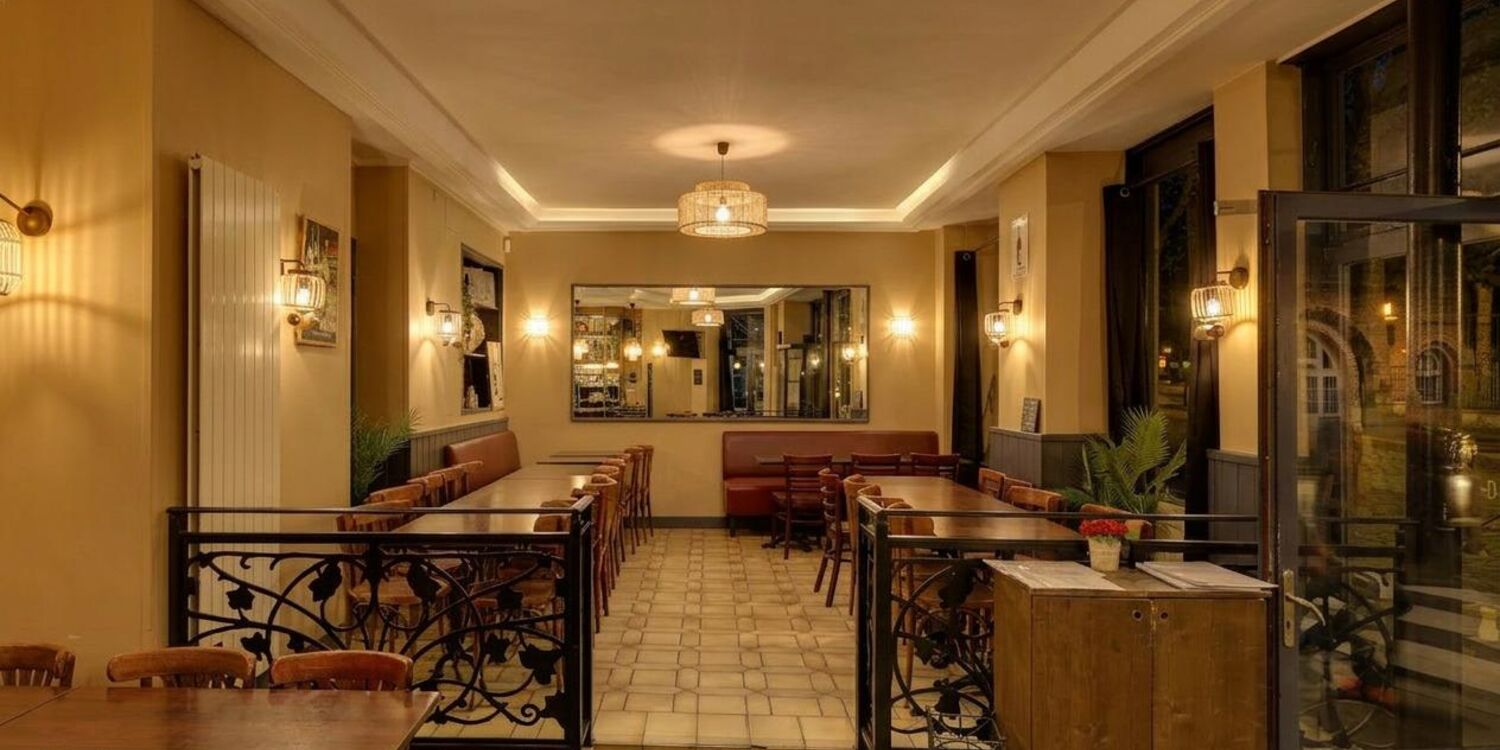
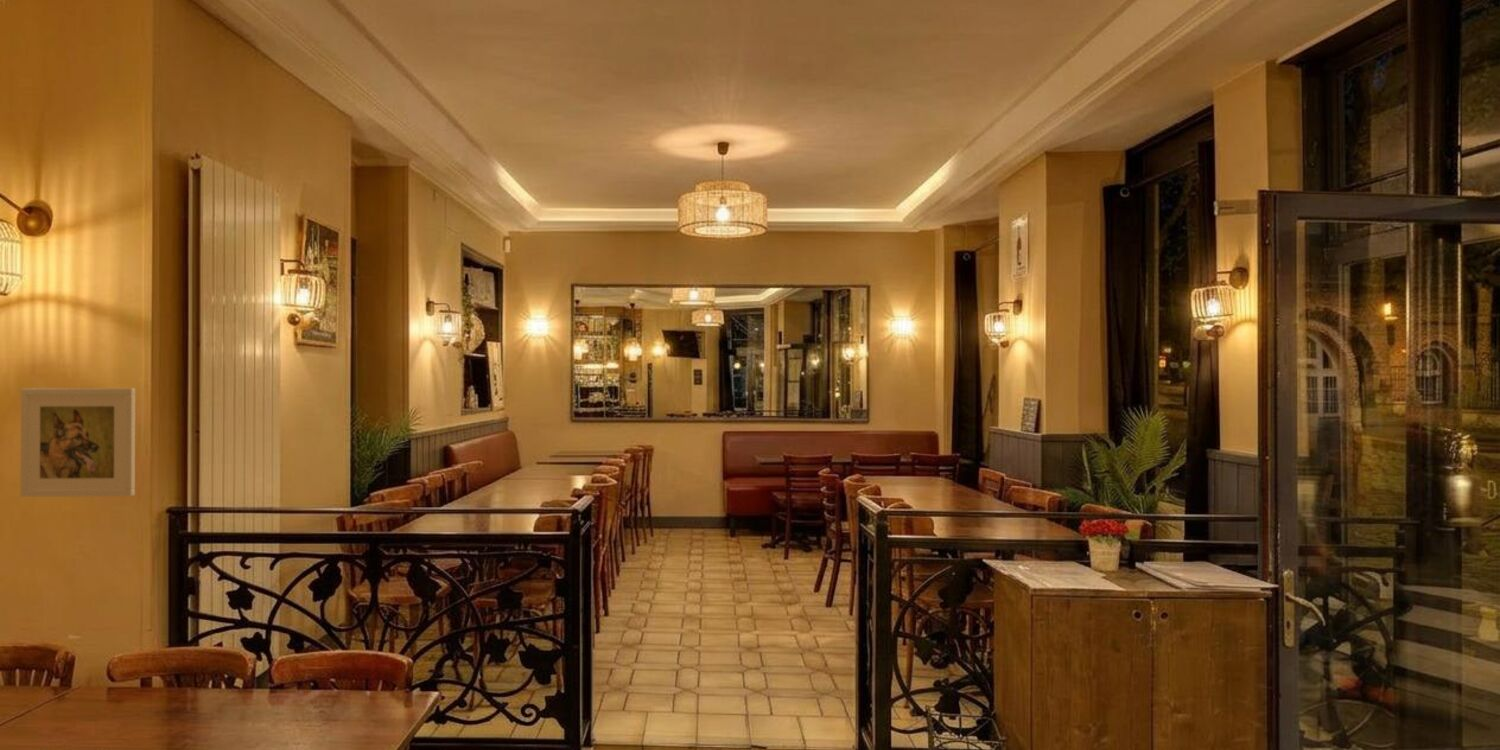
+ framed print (78, 442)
